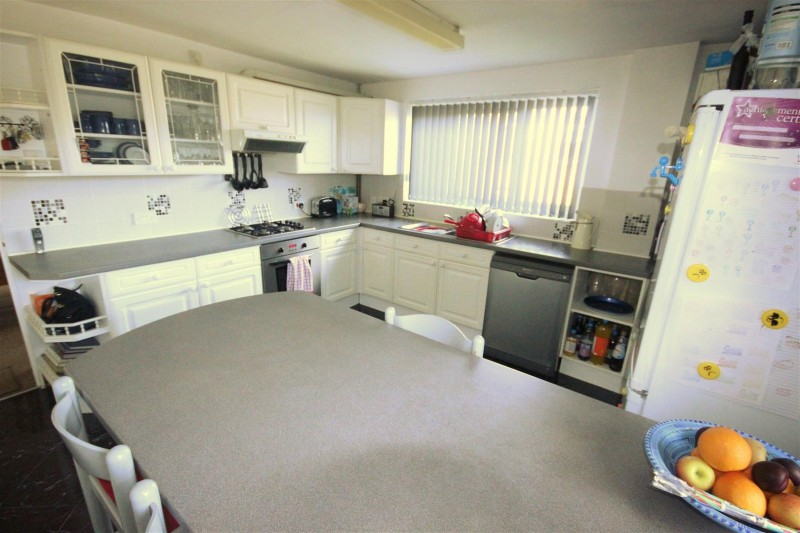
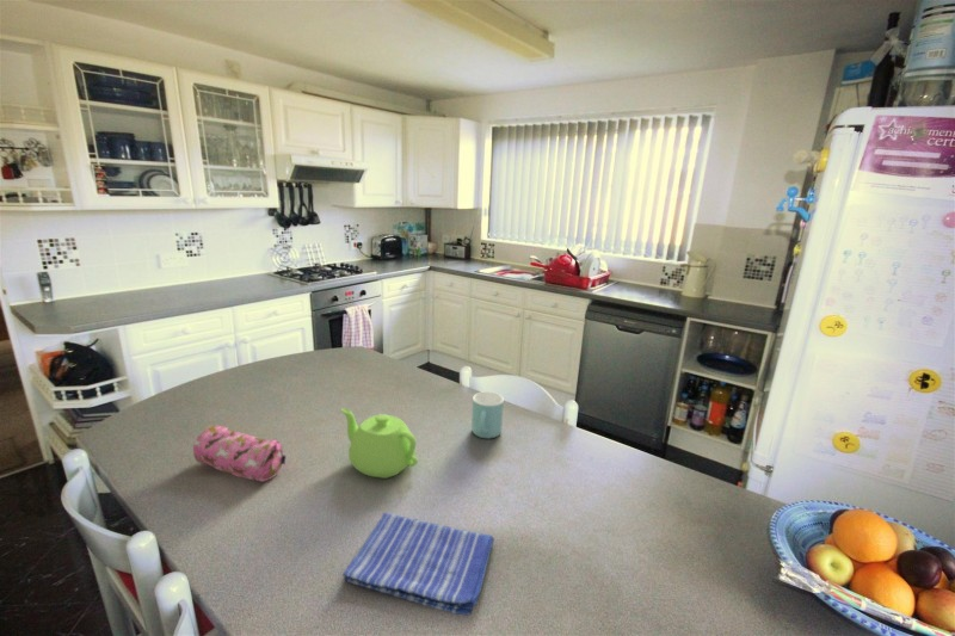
+ teapot (378, 439)
+ dish towel (423, 555)
+ pencil case (238, 451)
+ mug (486, 416)
